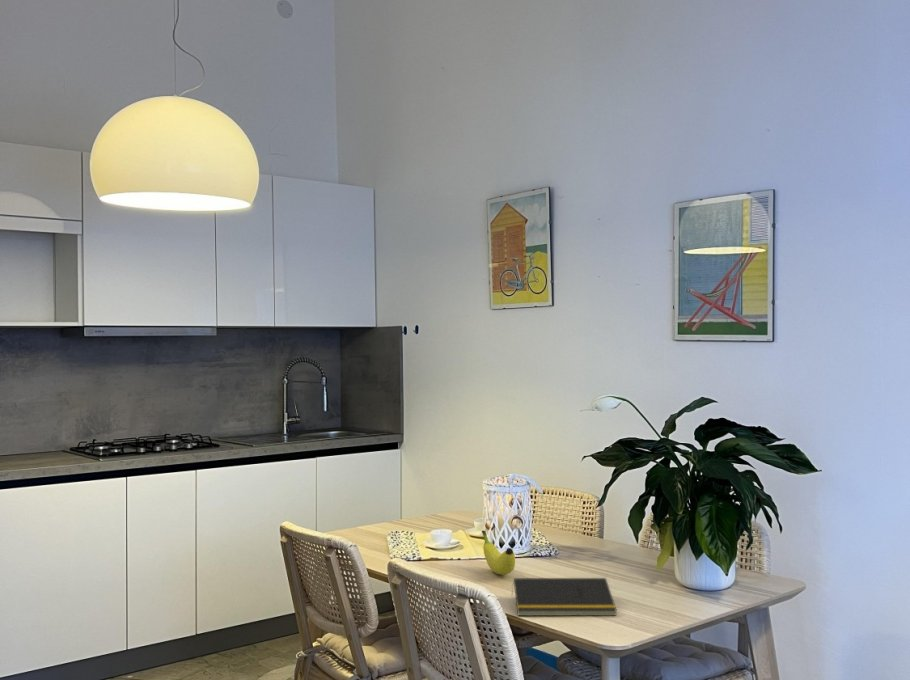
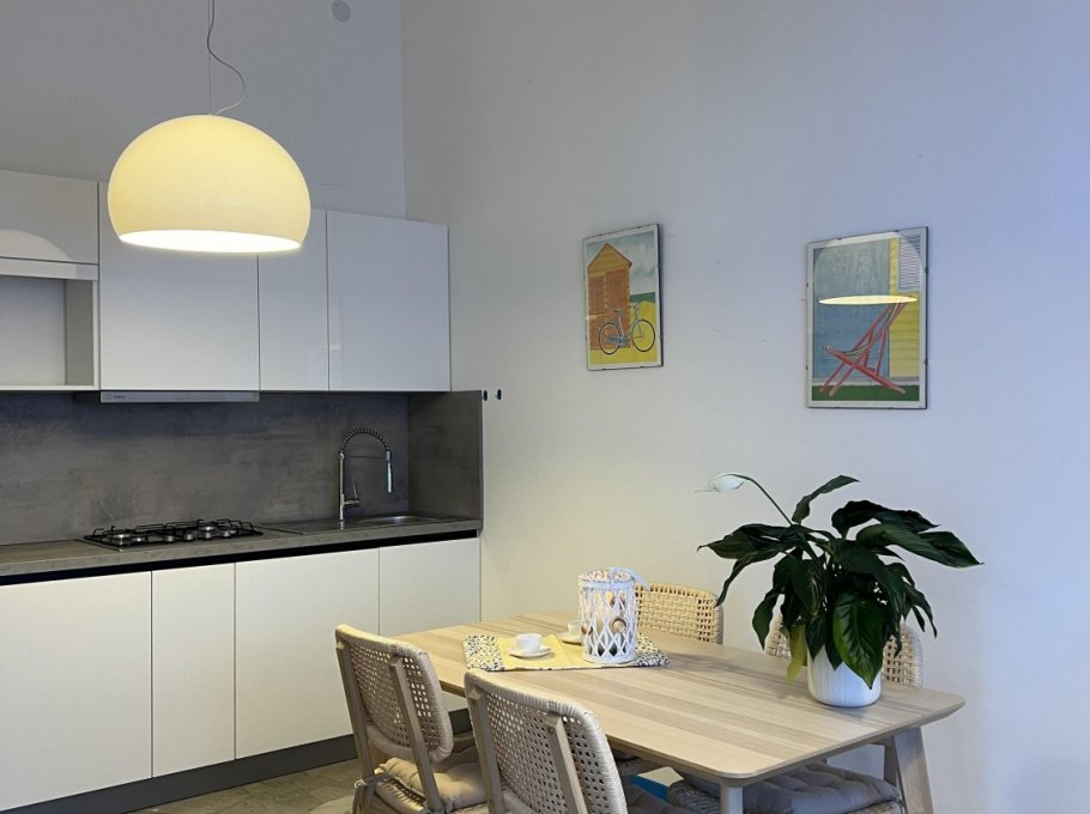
- notepad (563, 596)
- fruit (499, 555)
